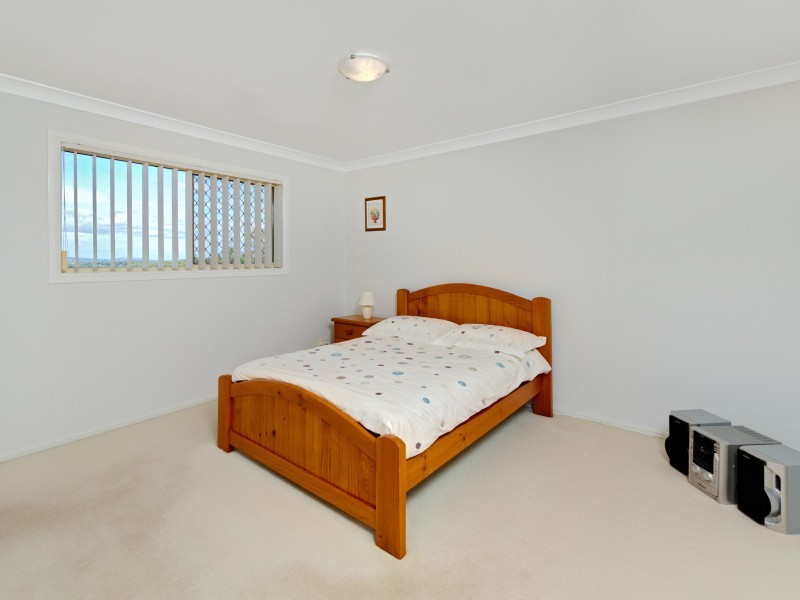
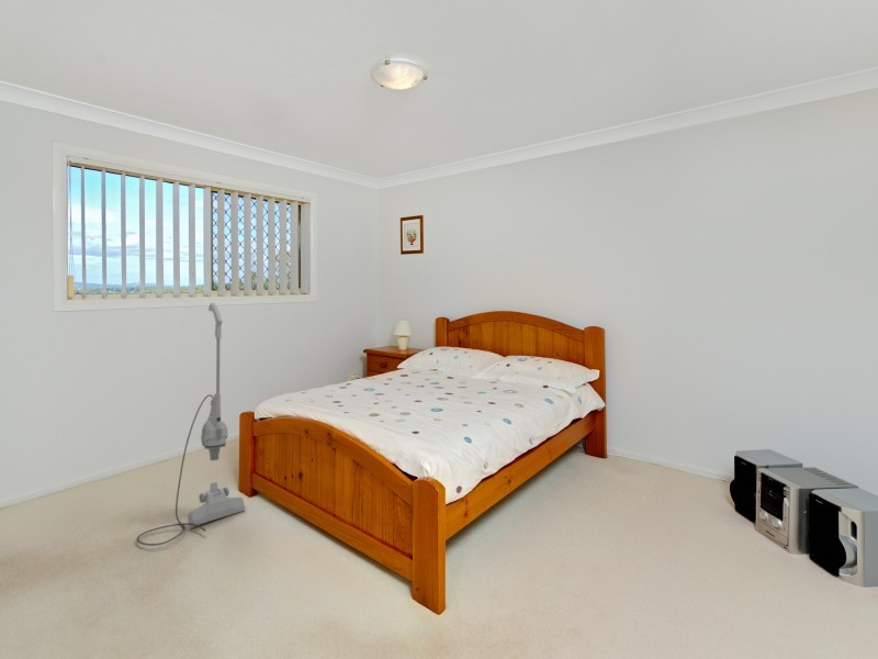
+ vacuum cleaner (195, 414)
